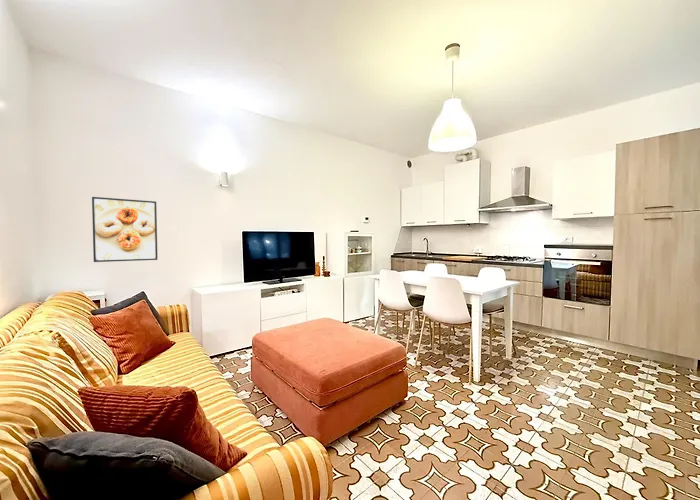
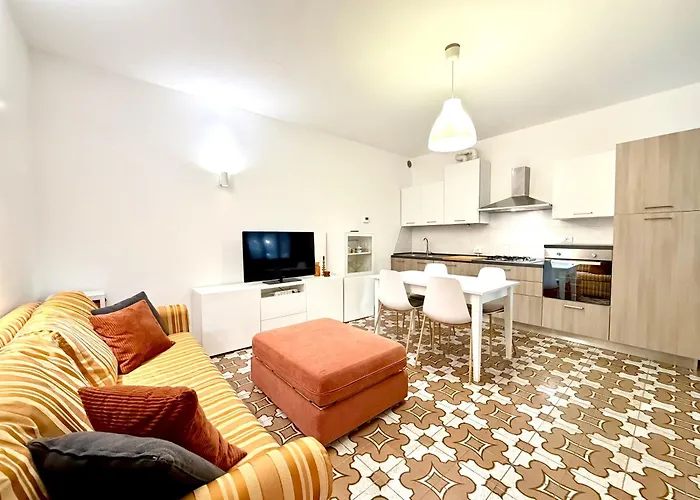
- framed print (126, 230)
